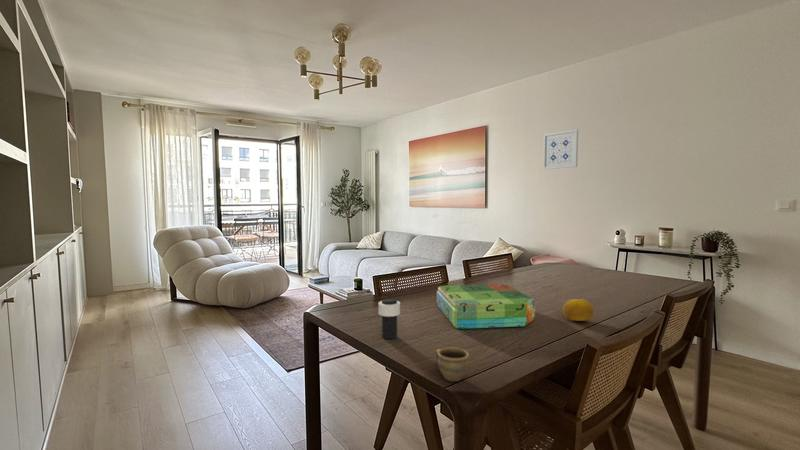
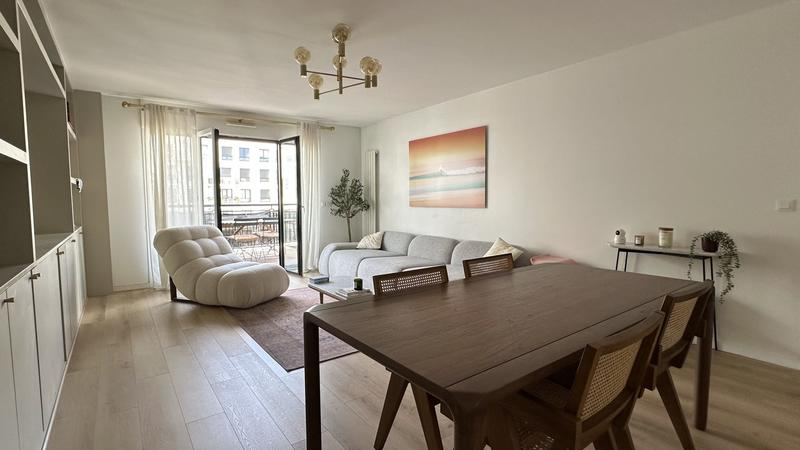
- board game (484, 303)
- fruit (577, 309)
- cup (389, 318)
- wall art (559, 150)
- cup (450, 363)
